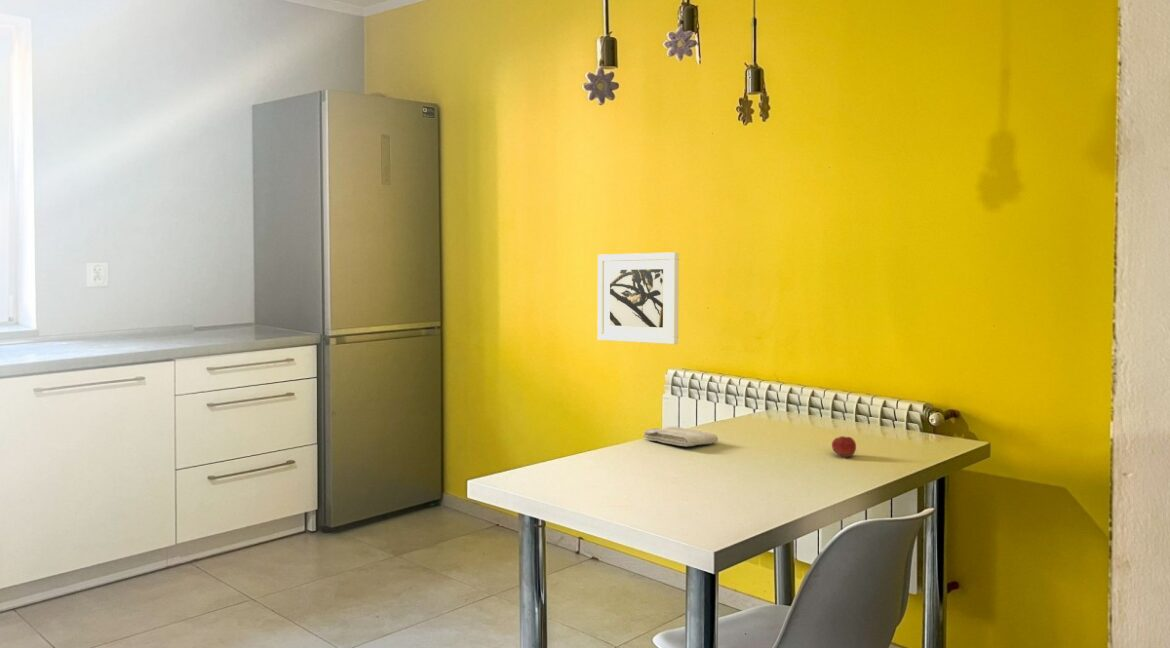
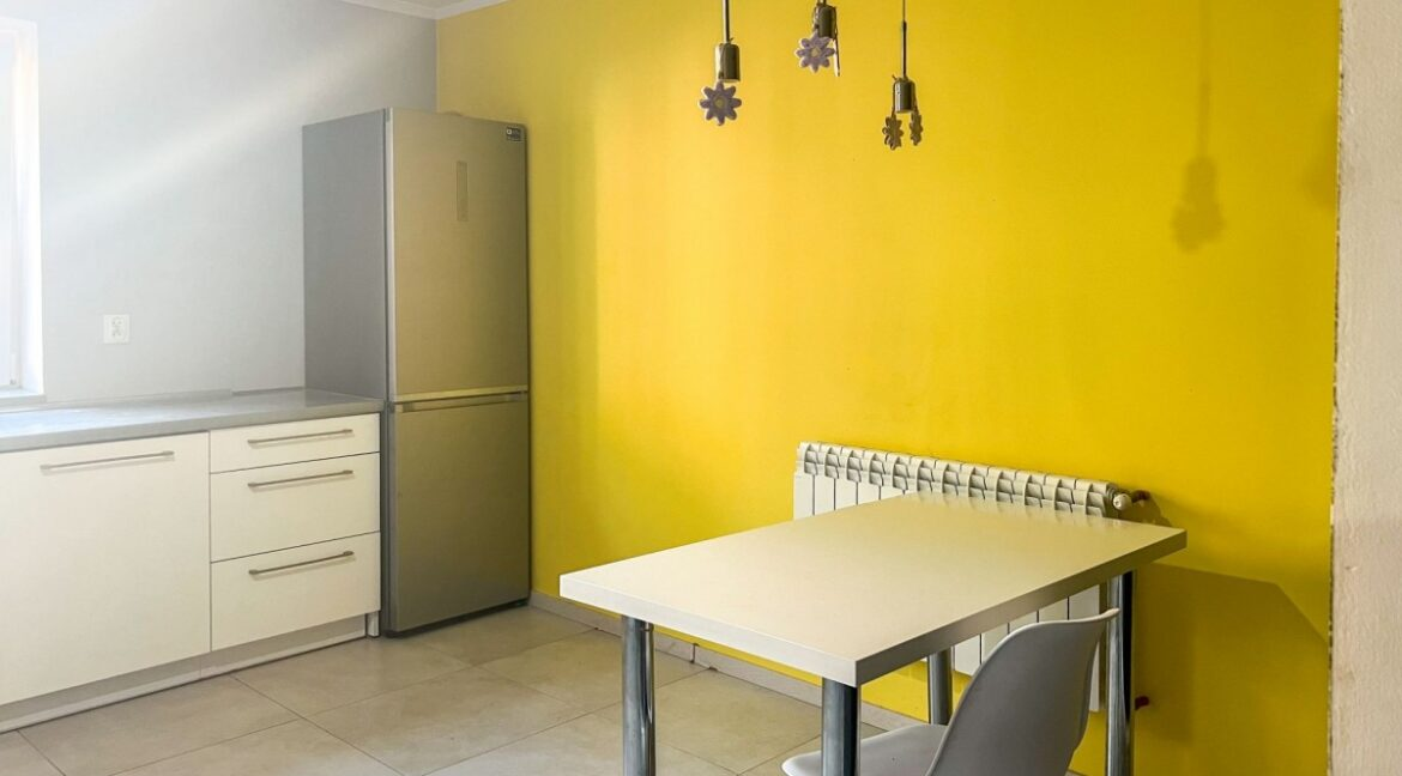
- fruit (844, 446)
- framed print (636, 297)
- washcloth (679, 435)
